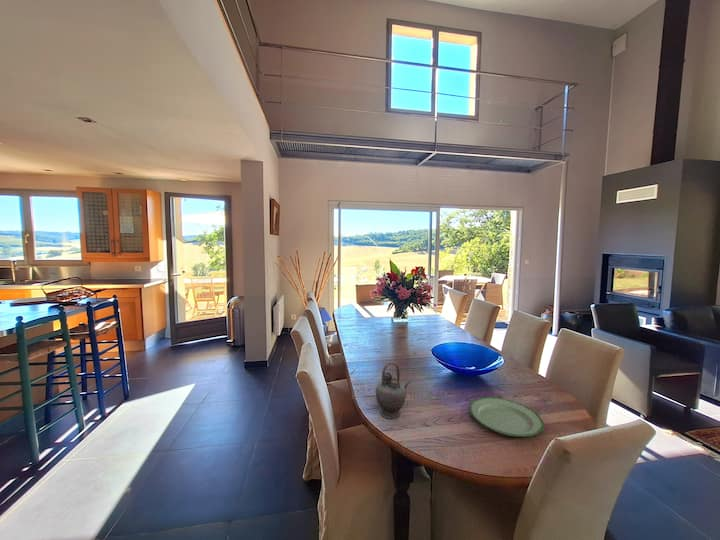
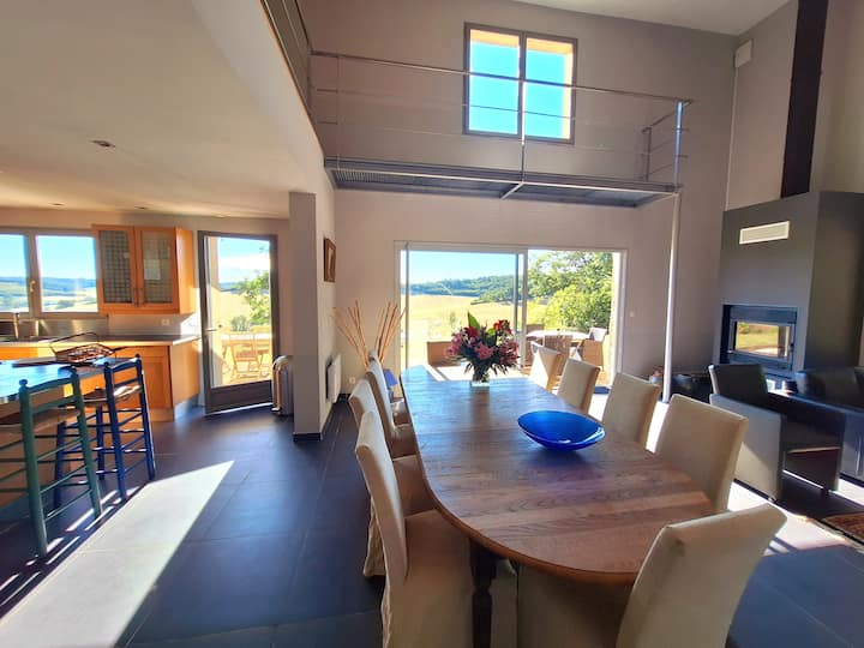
- plate (504, 417)
- teapot (394, 387)
